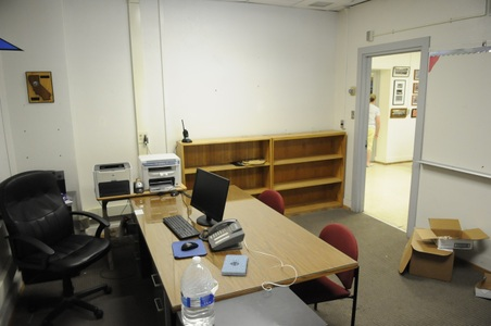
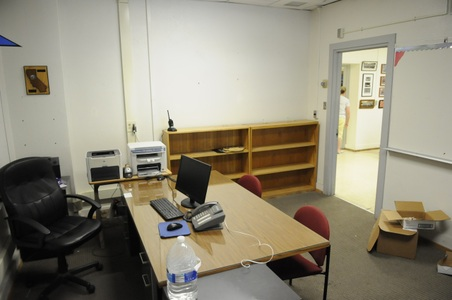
- notepad (235, 264)
